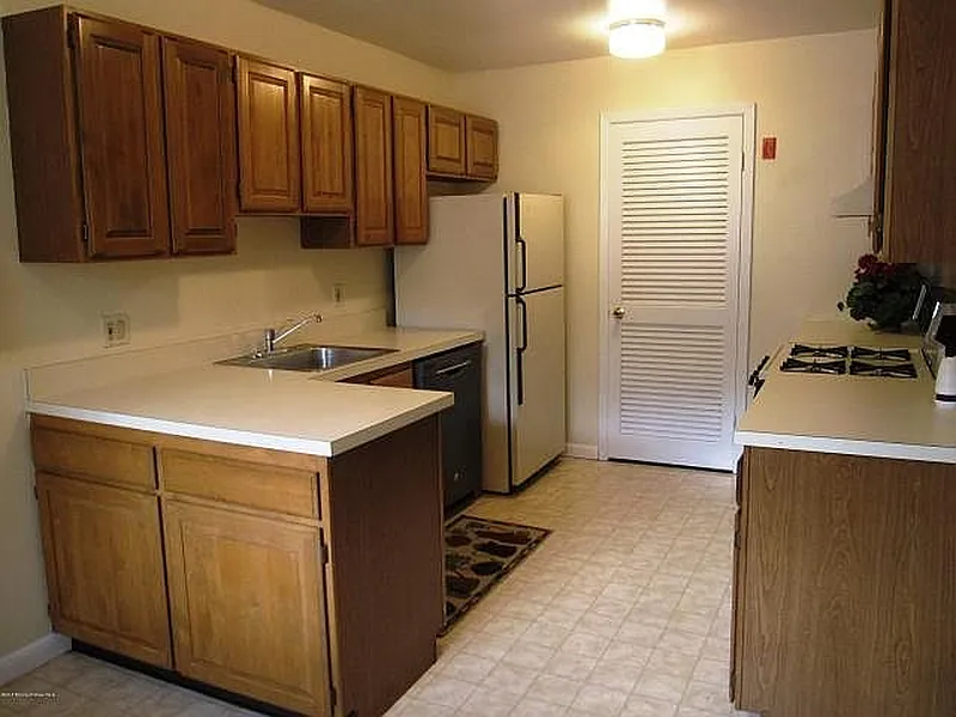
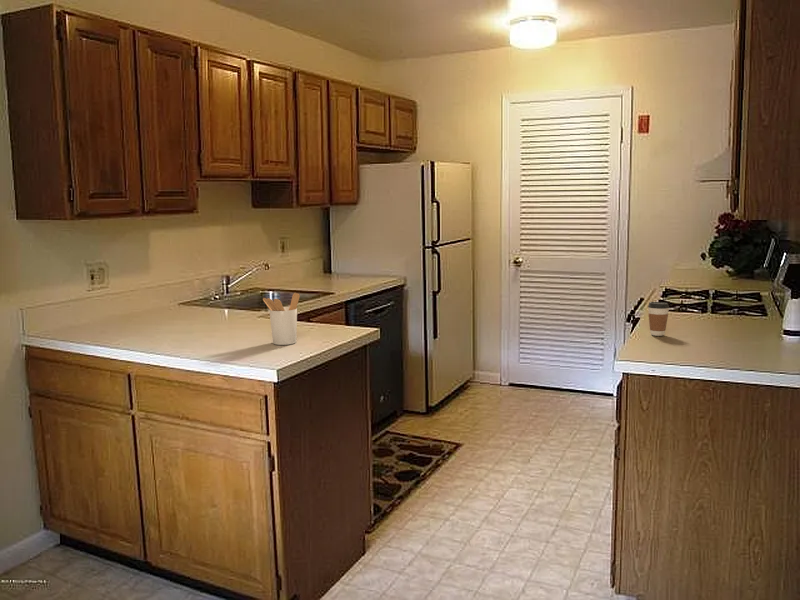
+ utensil holder (280, 318)
+ coffee cup (658, 318)
